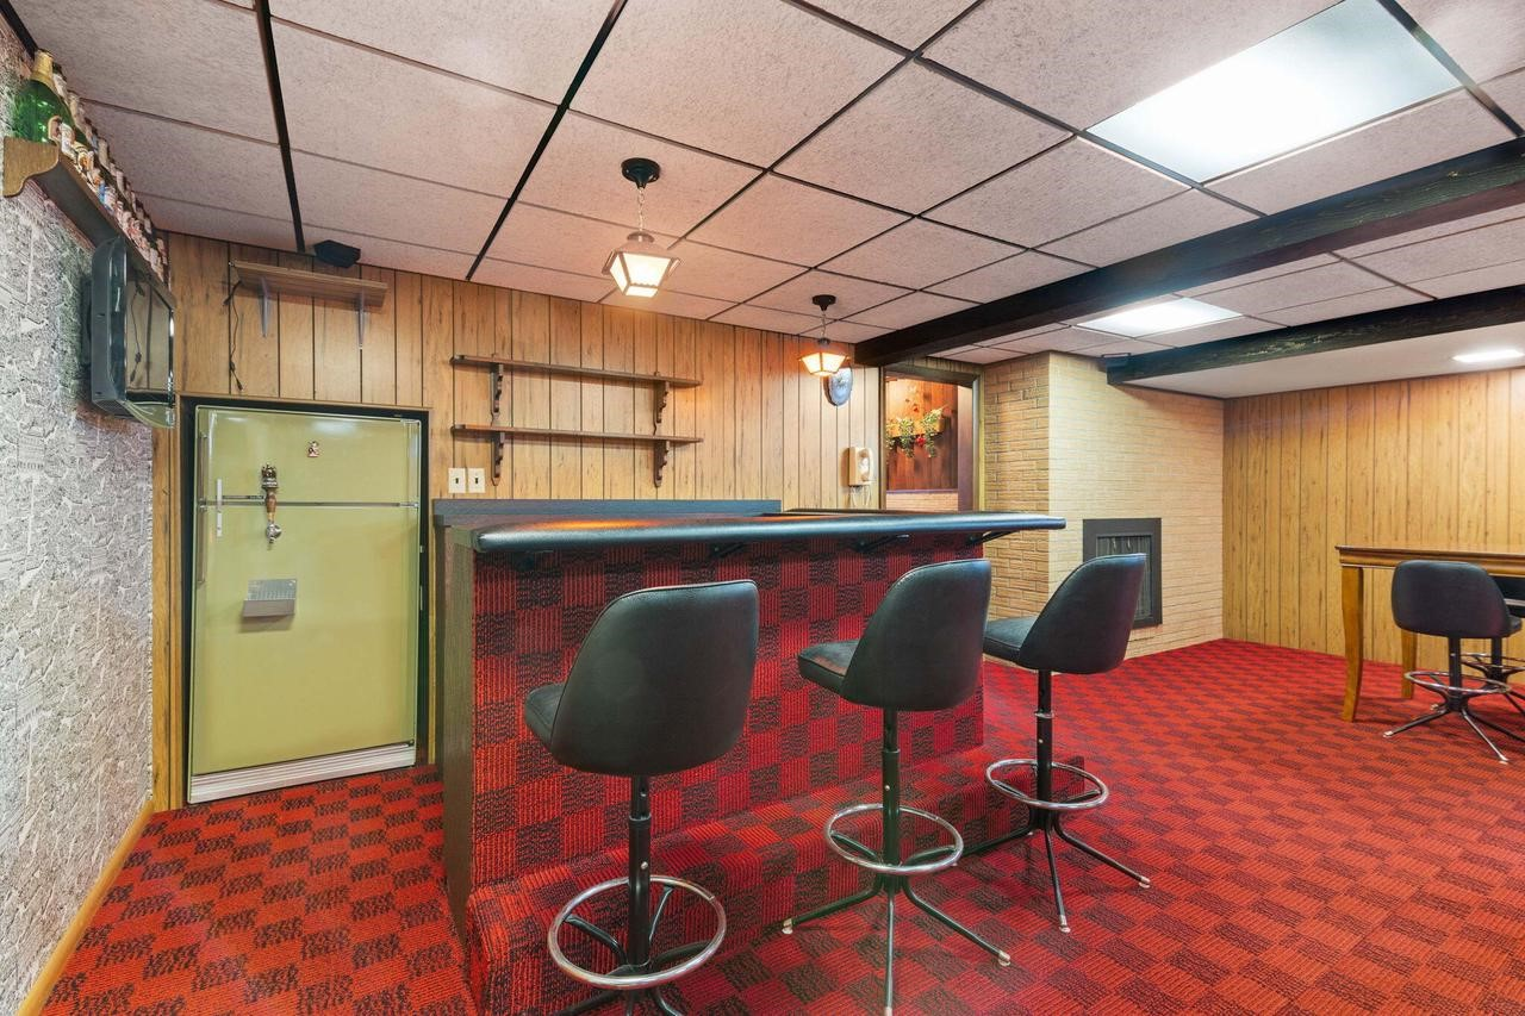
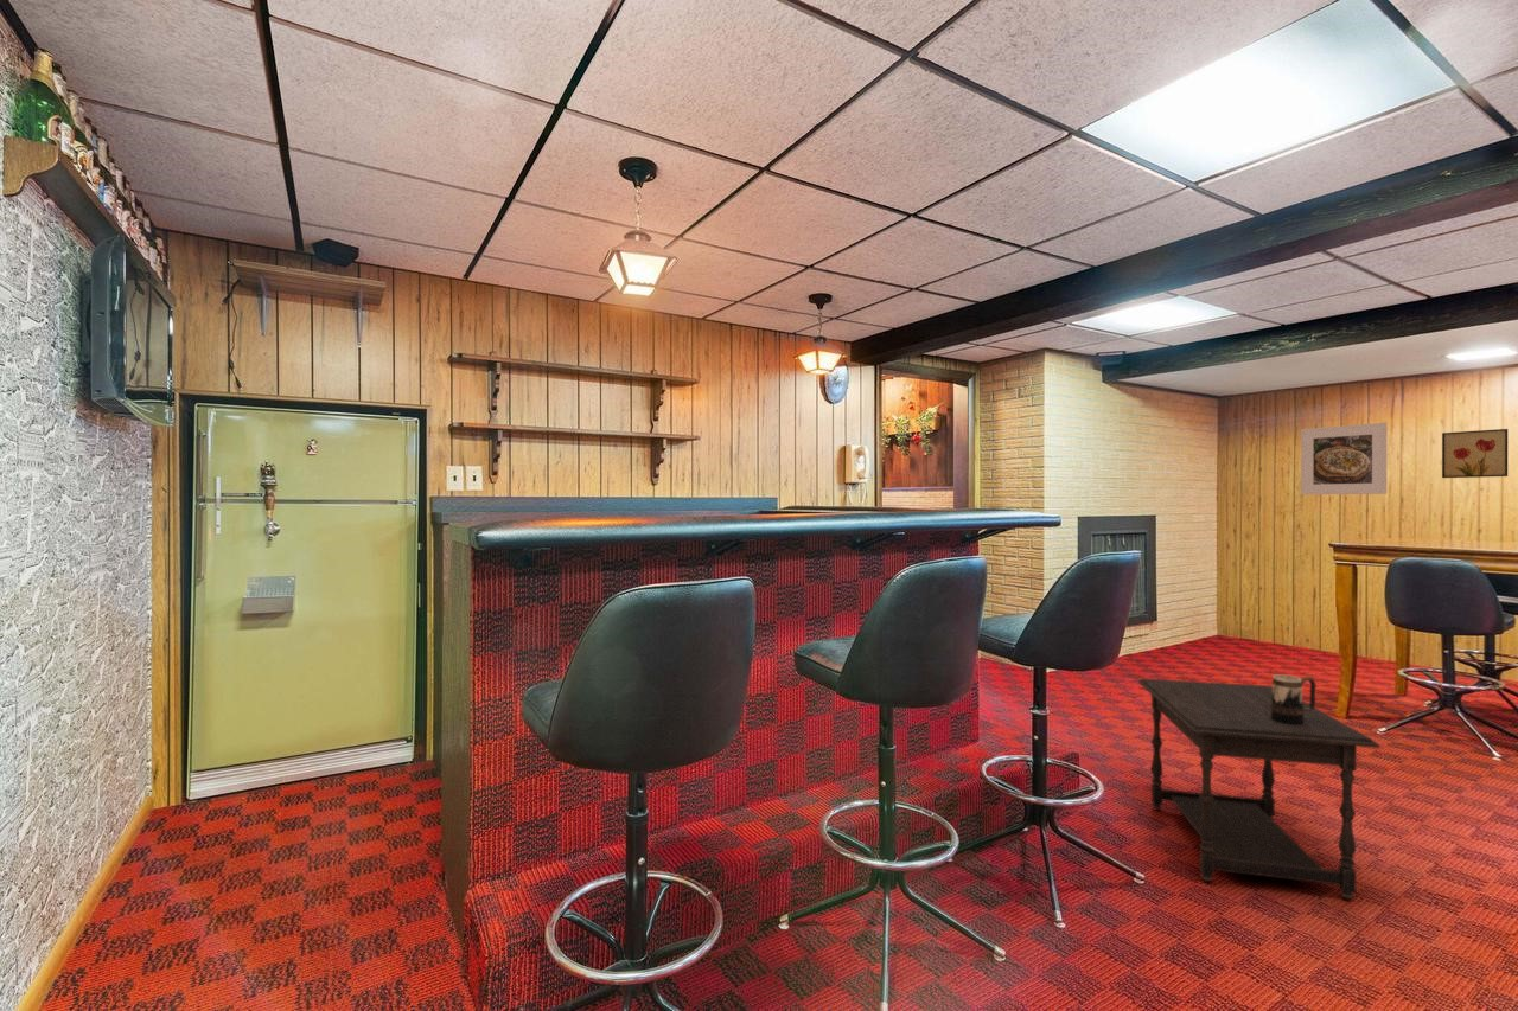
+ wall art (1474, 454)
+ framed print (1341, 460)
+ side table (1244, 757)
+ beer mug (1293, 698)
